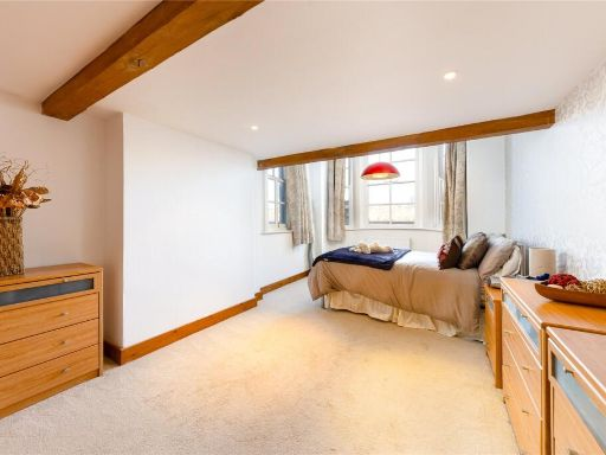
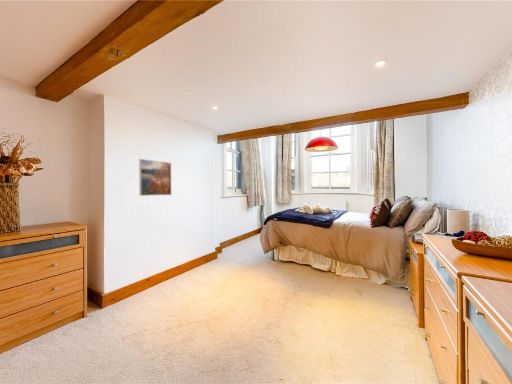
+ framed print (156, 178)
